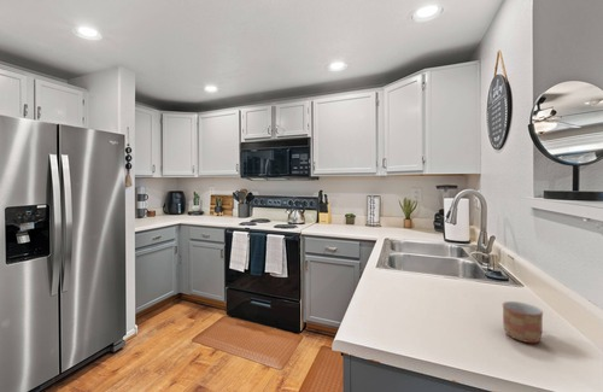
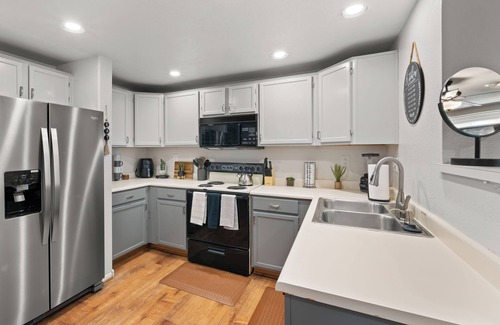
- mug (521, 320)
